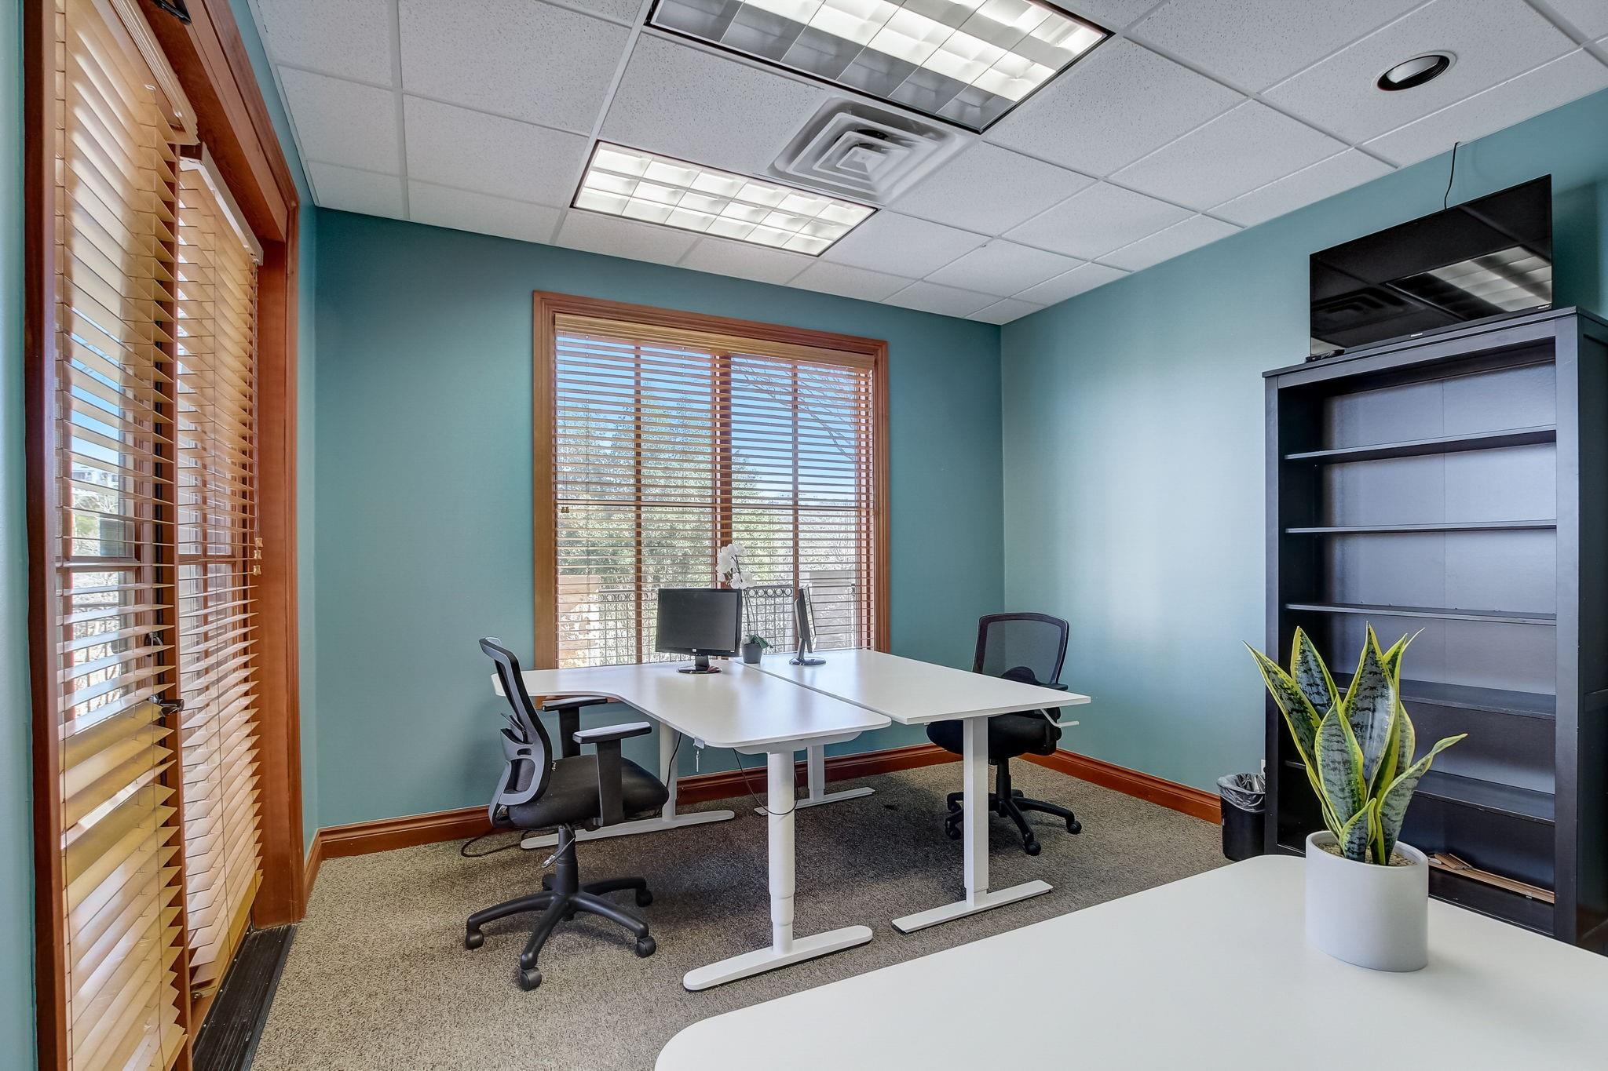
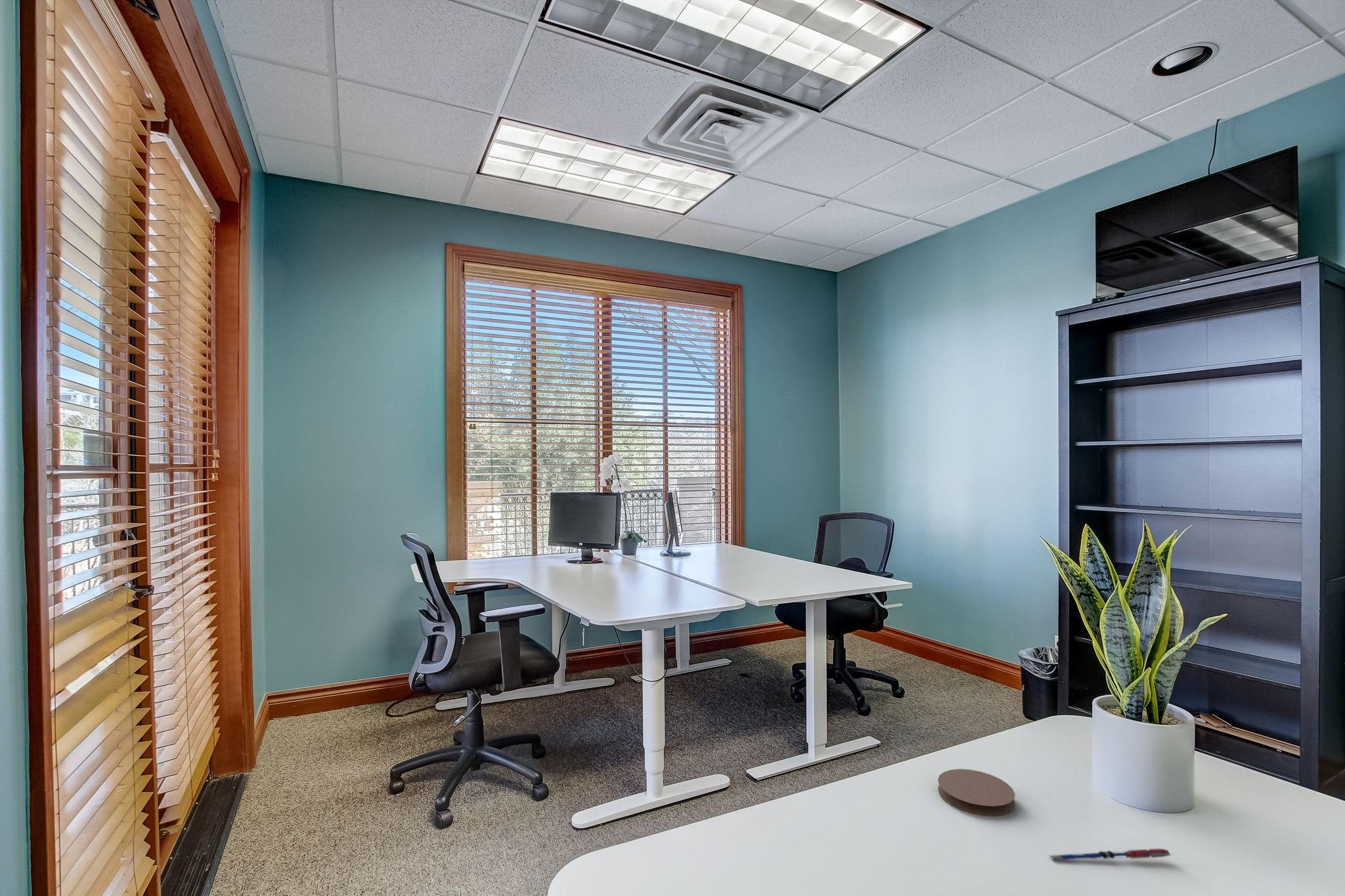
+ coaster (975, 791)
+ pen (1109, 853)
